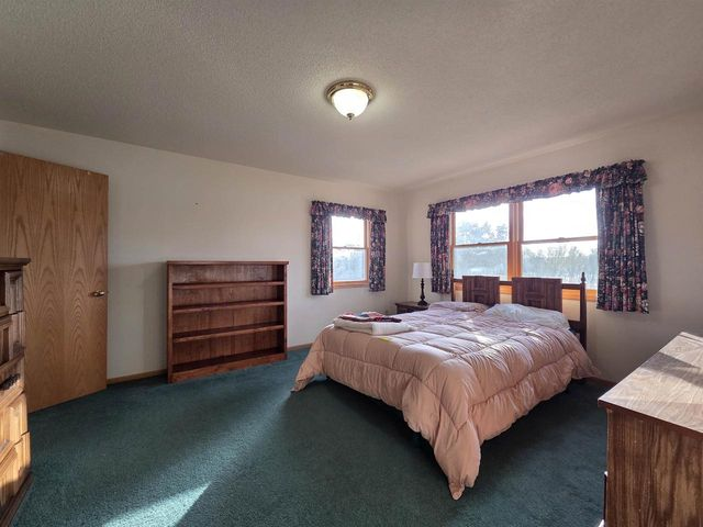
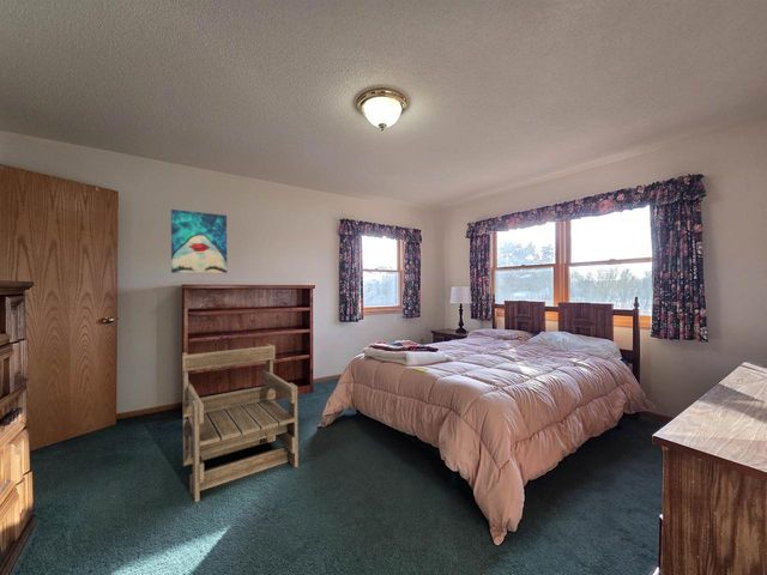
+ armchair (238, 407)
+ wall art (199, 242)
